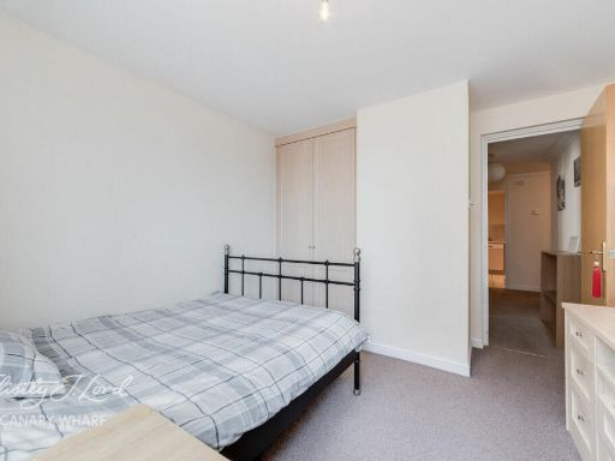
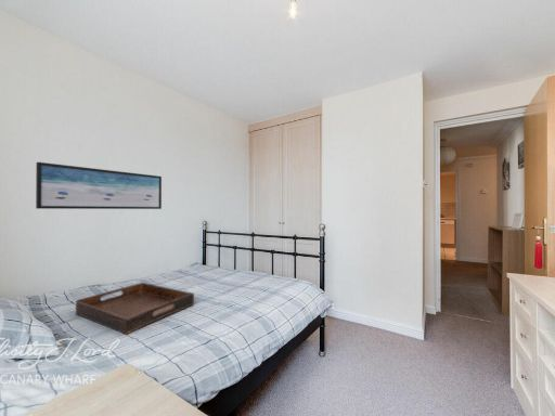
+ serving tray (135, 302)
+ wall art (109, 190)
